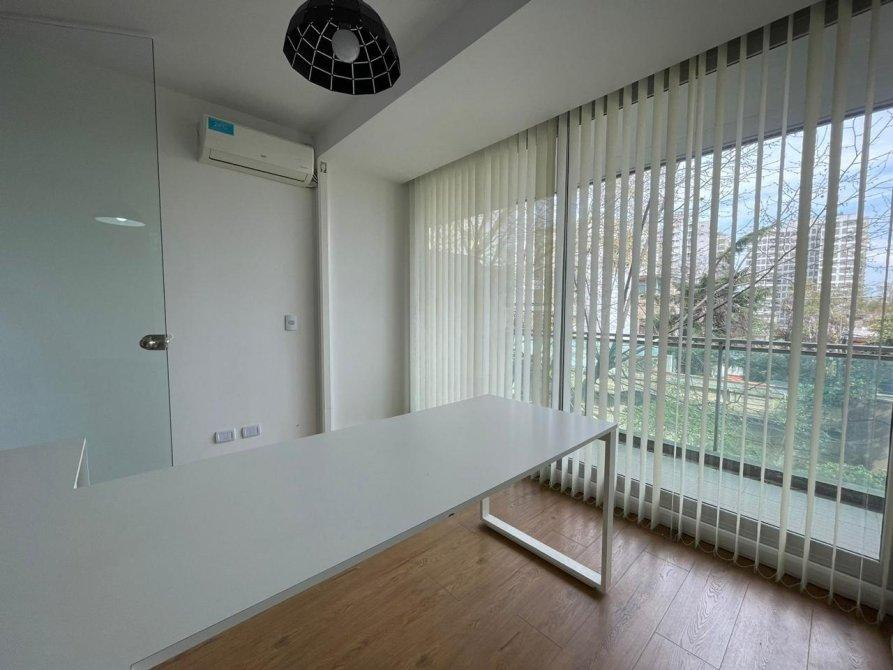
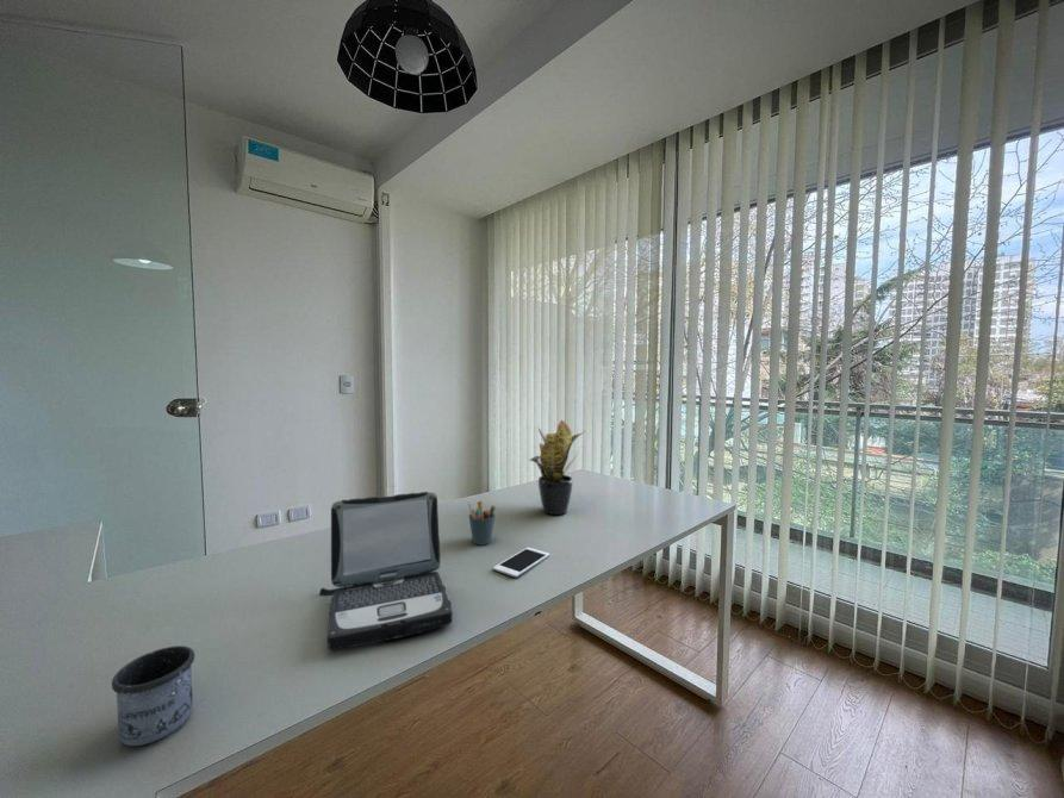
+ laptop (386, 557)
+ cell phone (522, 561)
+ potted plant (554, 462)
+ mug (161, 687)
+ pen holder (481, 520)
